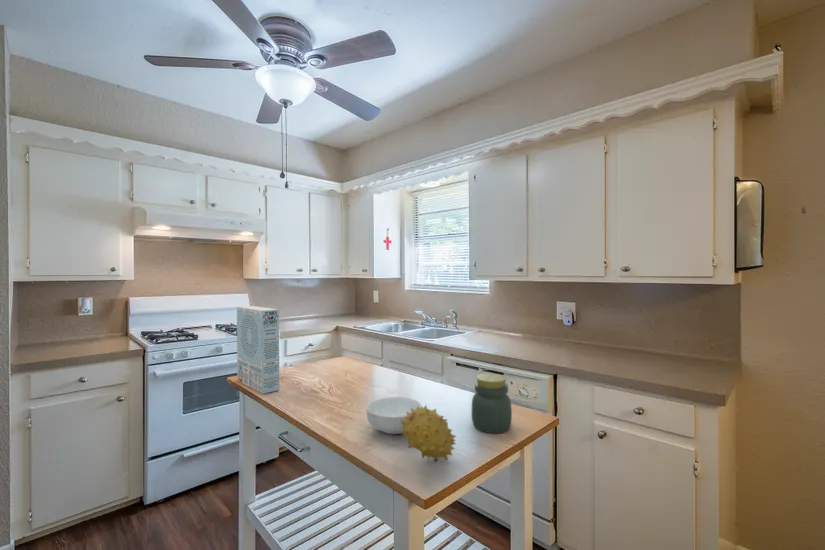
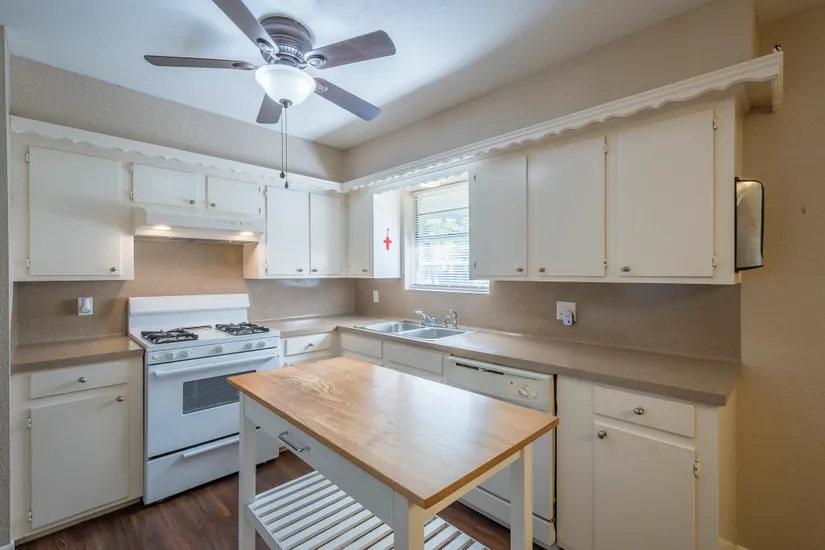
- fruit (428, 431)
- cereal box (257, 346)
- jar (491, 401)
- cereal bowl (394, 417)
